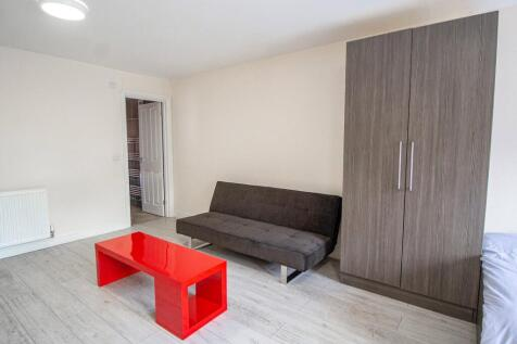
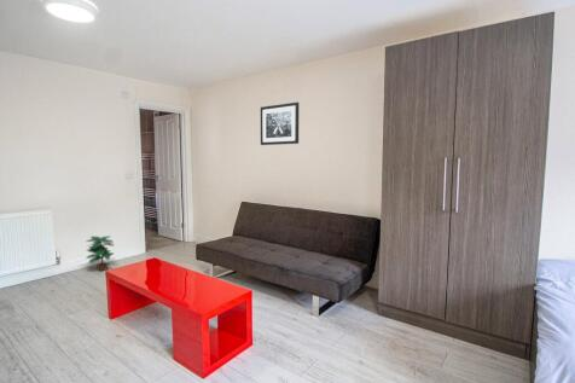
+ potted plant (100, 253)
+ wall art (278, 124)
